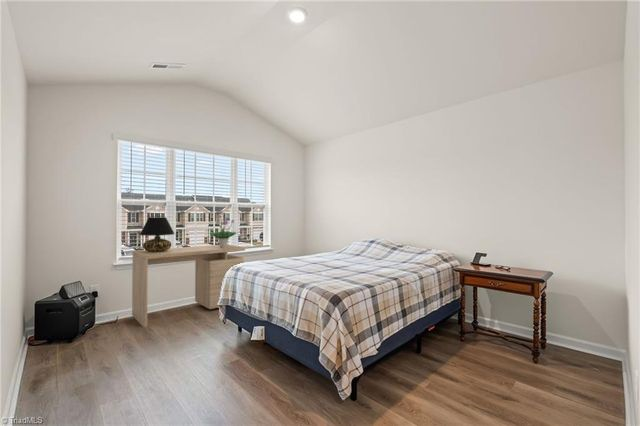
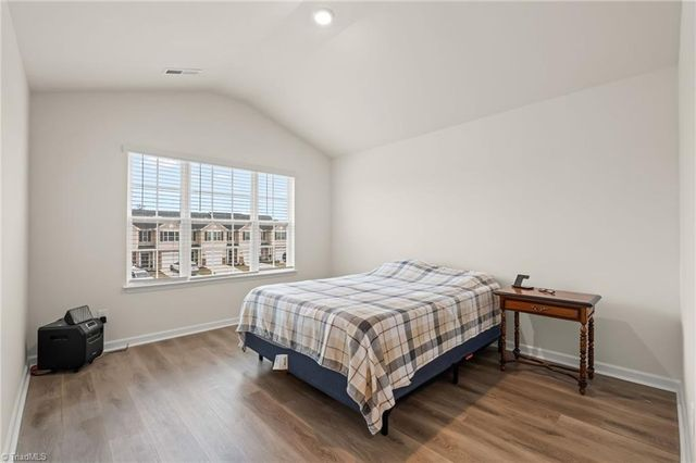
- desk (195, 279)
- table lamp (157, 234)
- potted plant (223, 228)
